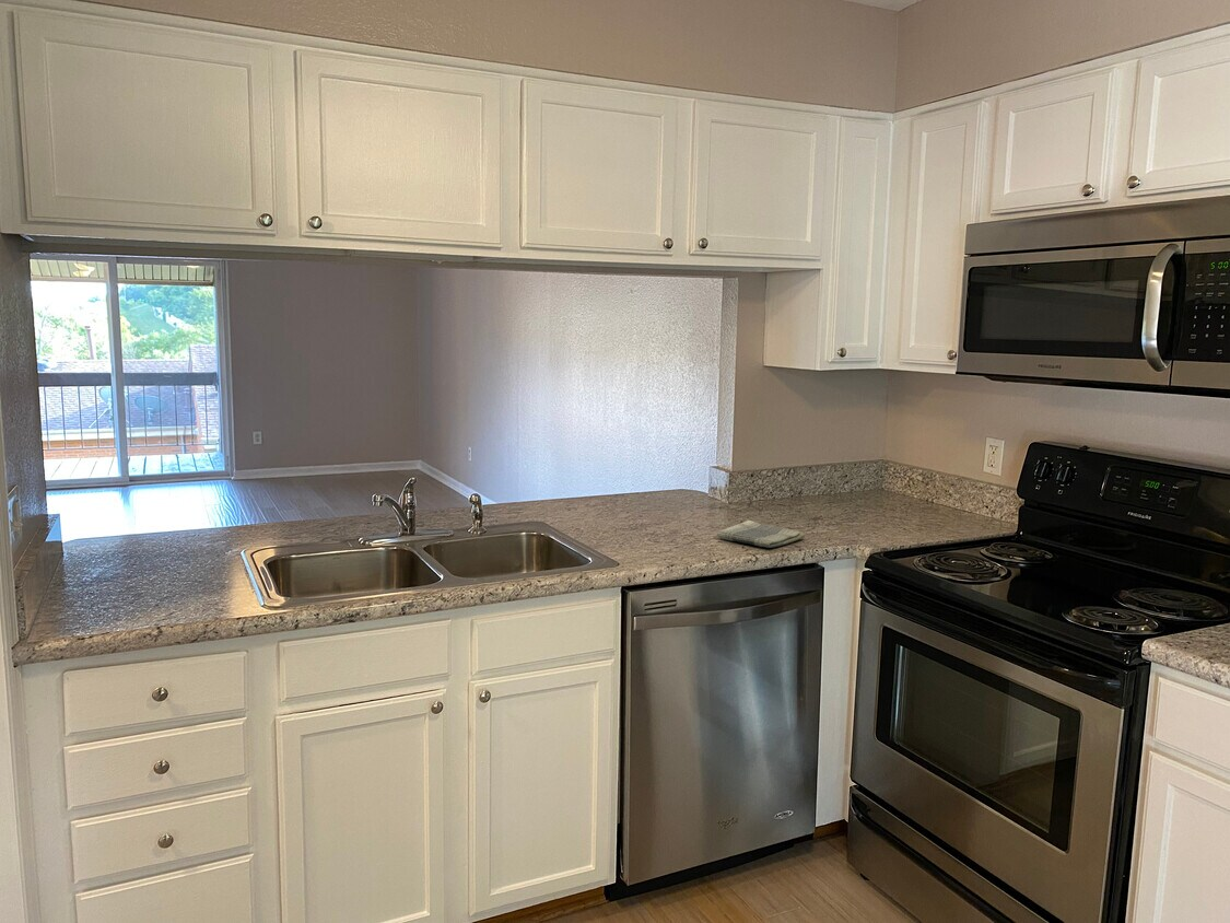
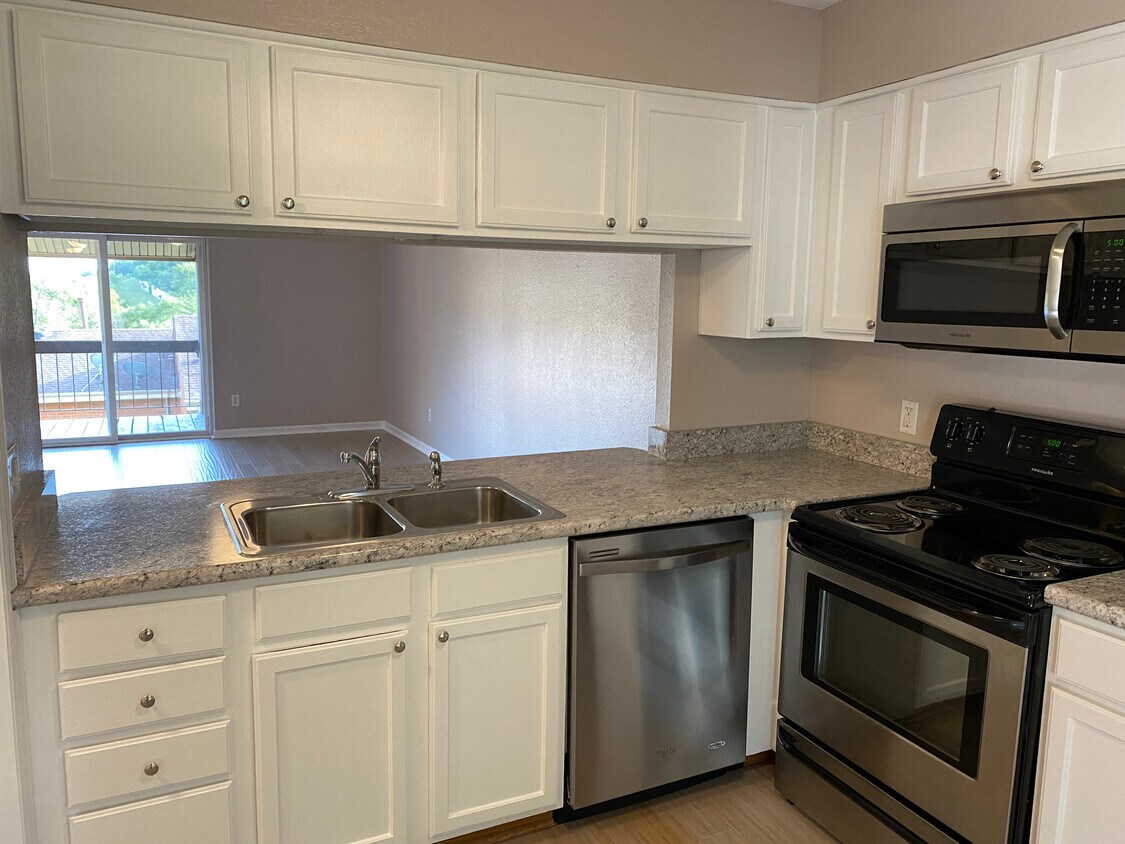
- dish towel (761, 533)
